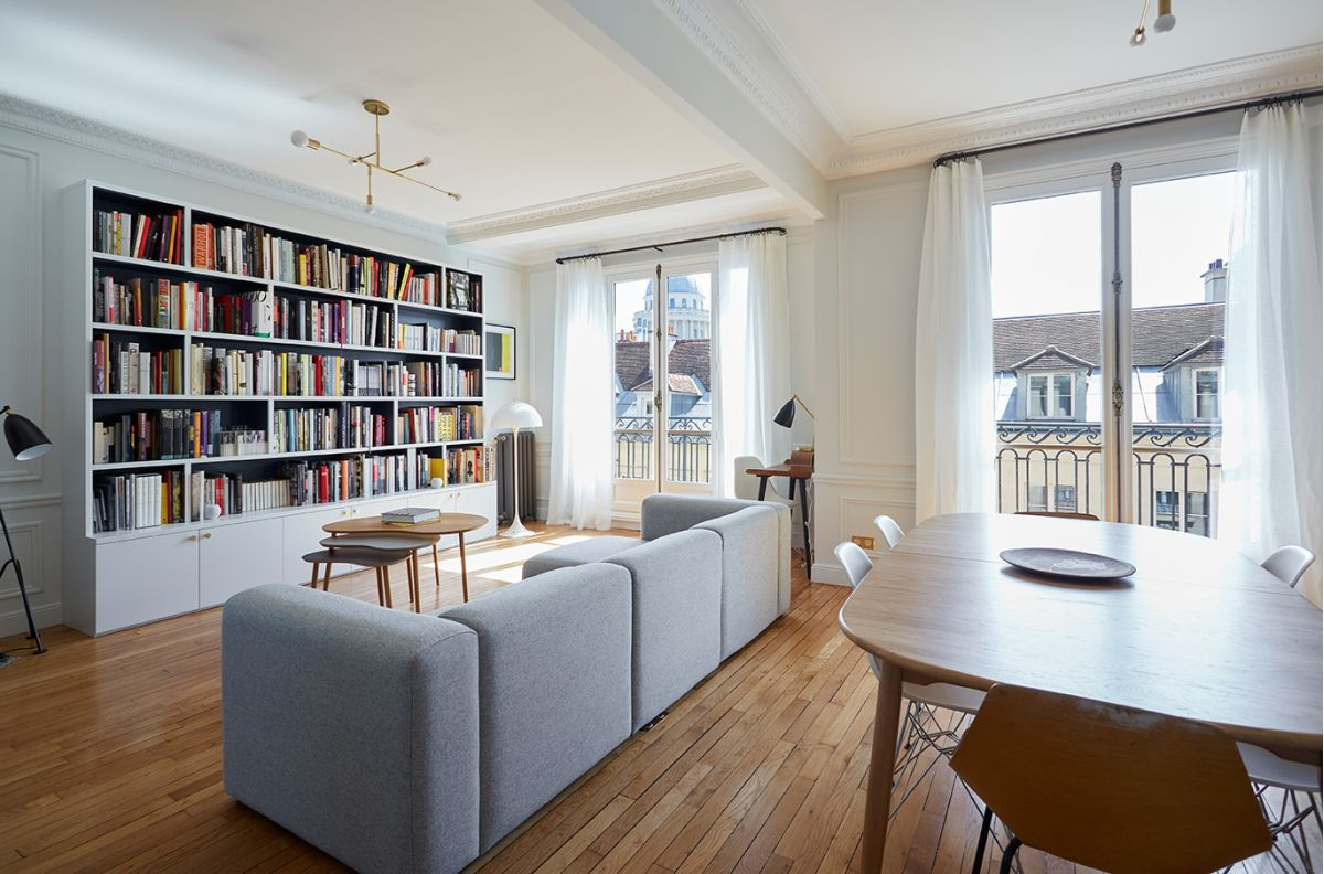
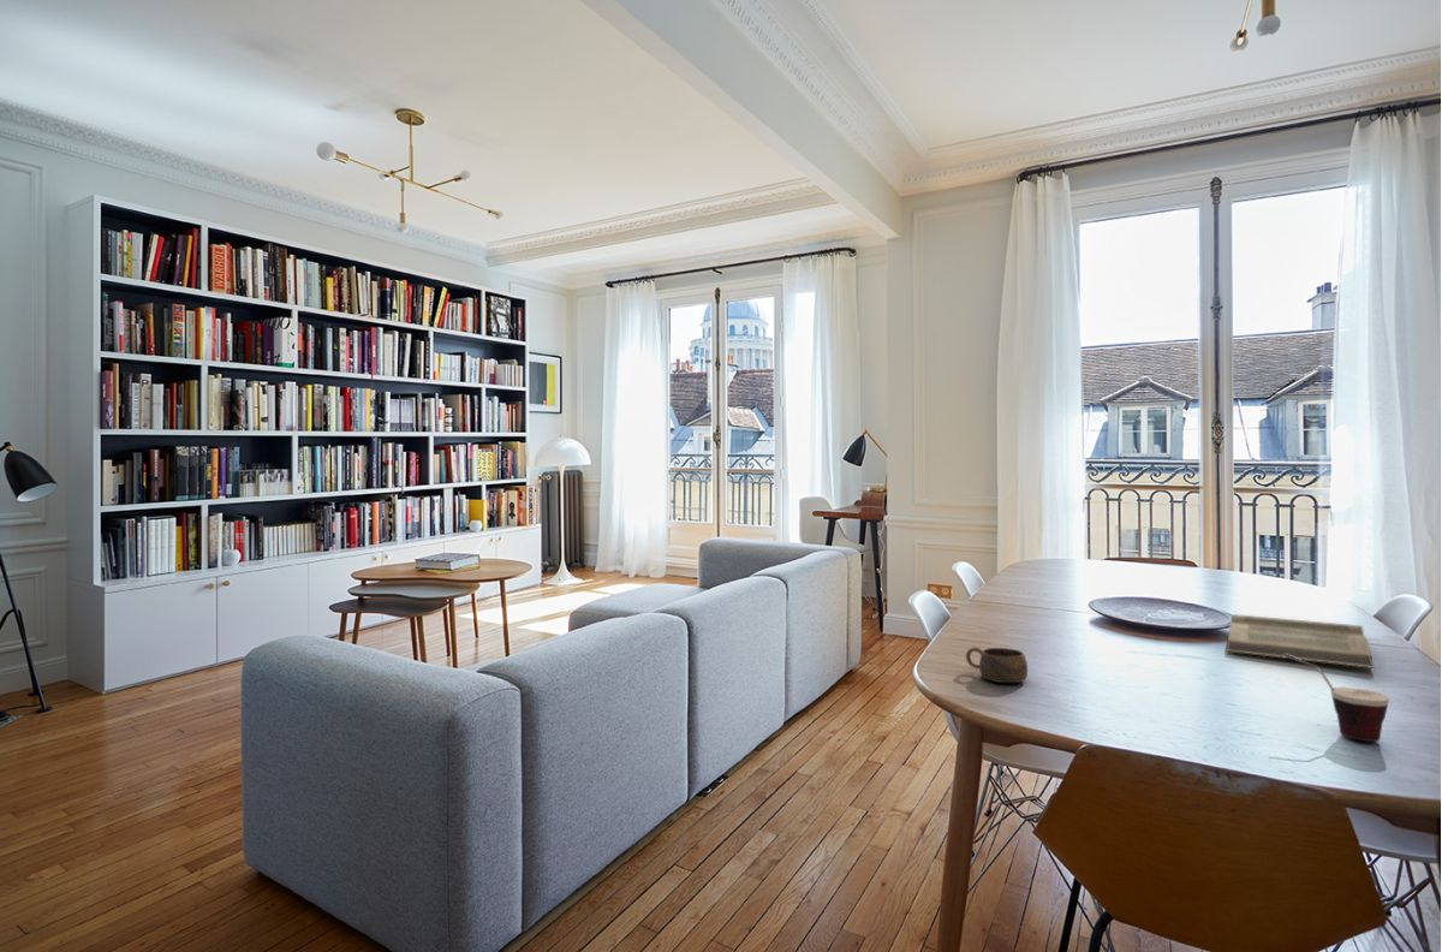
+ cup (996, 662)
+ book (1294, 632)
+ cup (1335, 696)
